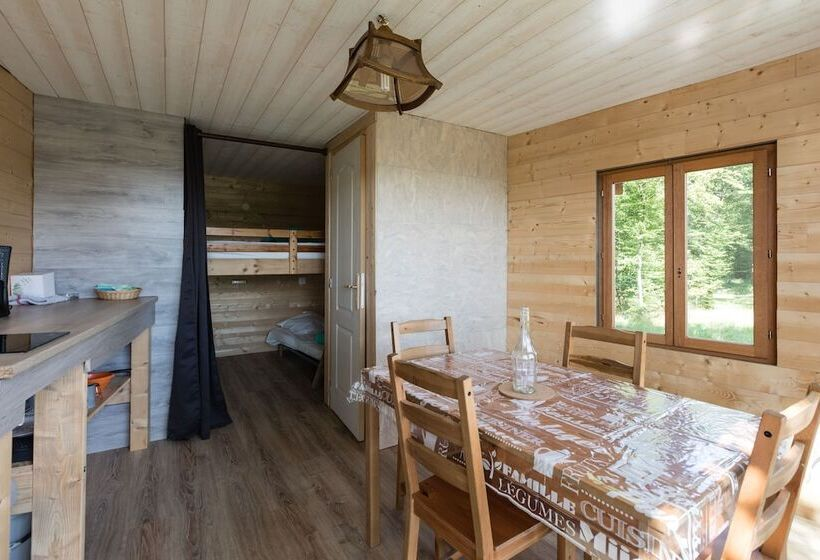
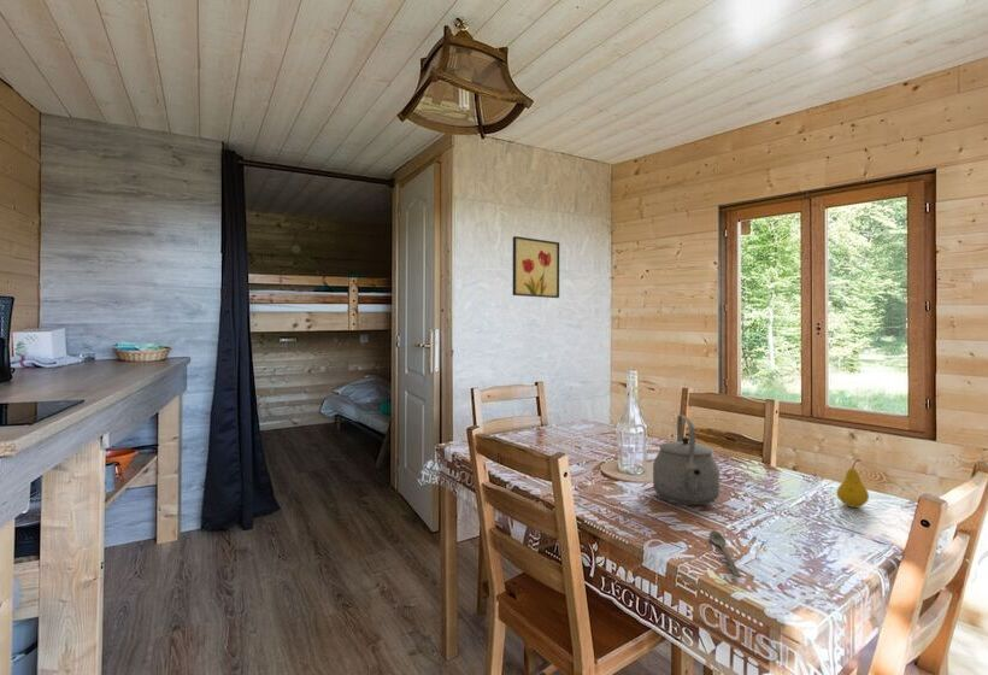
+ spoon (724, 551)
+ wall art (535, 268)
+ fruit (852, 482)
+ tea kettle (687, 460)
